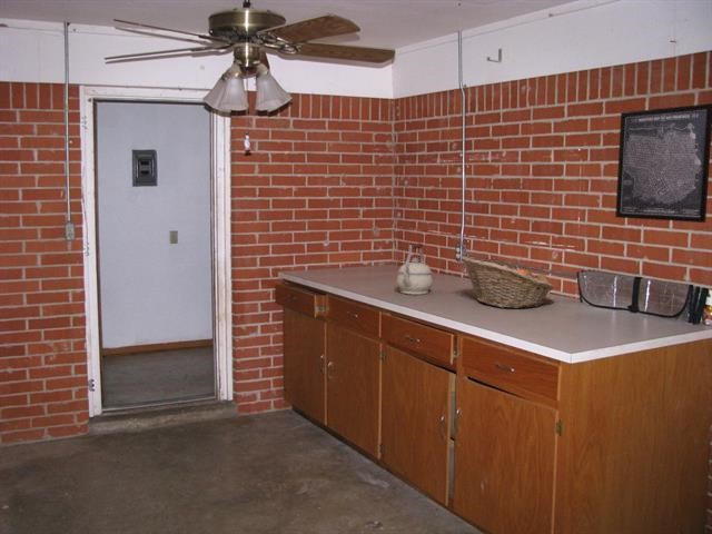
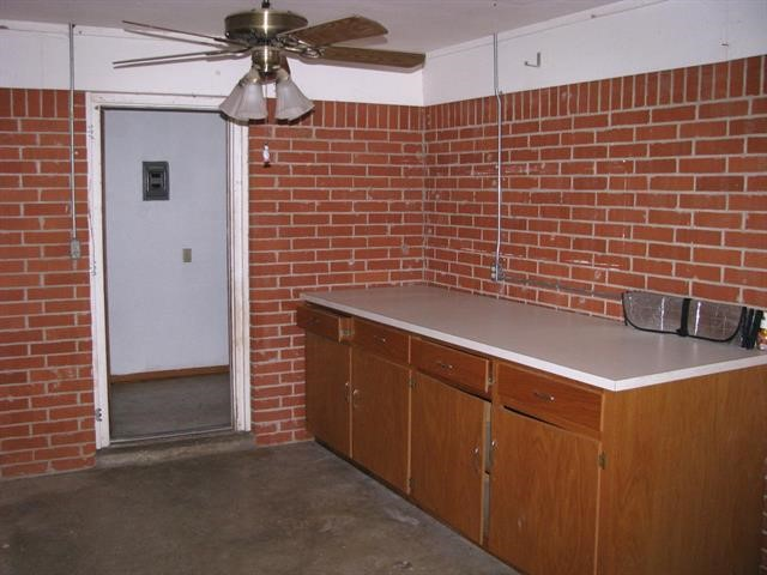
- kettle (414, 268)
- fruit basket (505, 280)
- wall art (661, 164)
